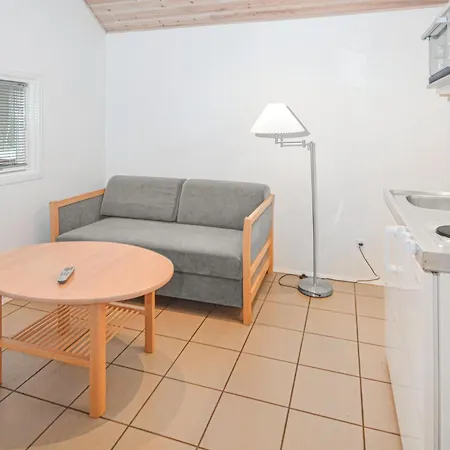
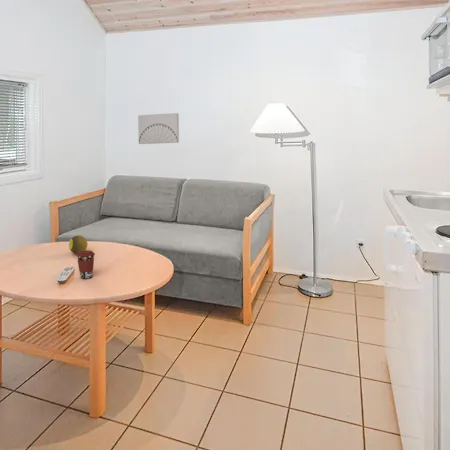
+ wall art (158, 128)
+ fruit (78, 244)
+ coffee cup (85, 264)
